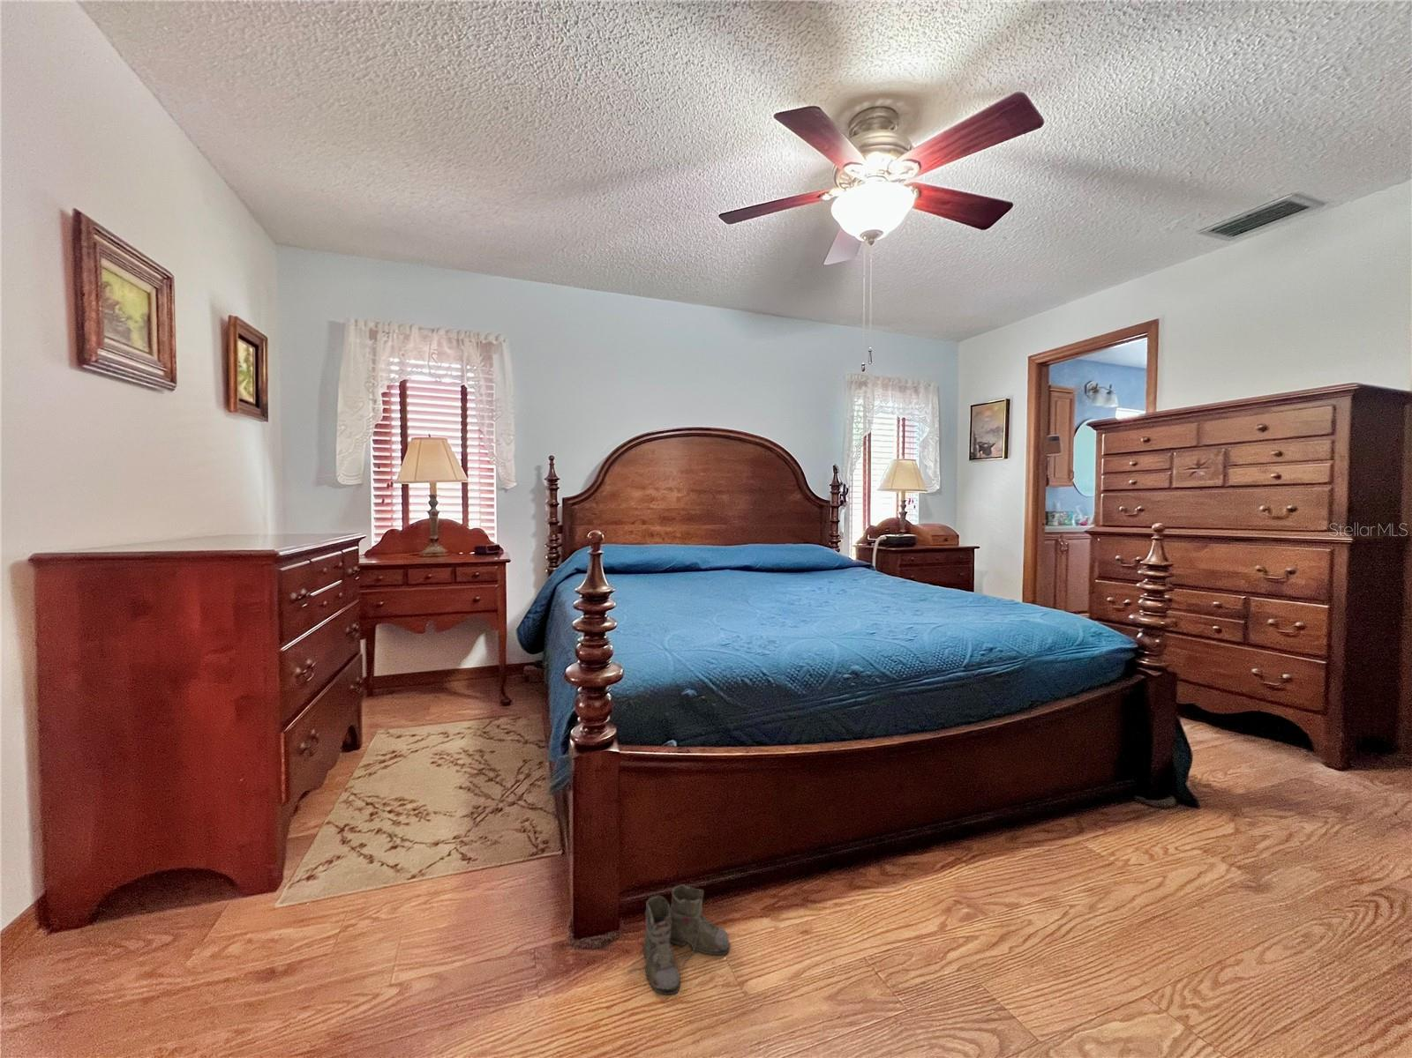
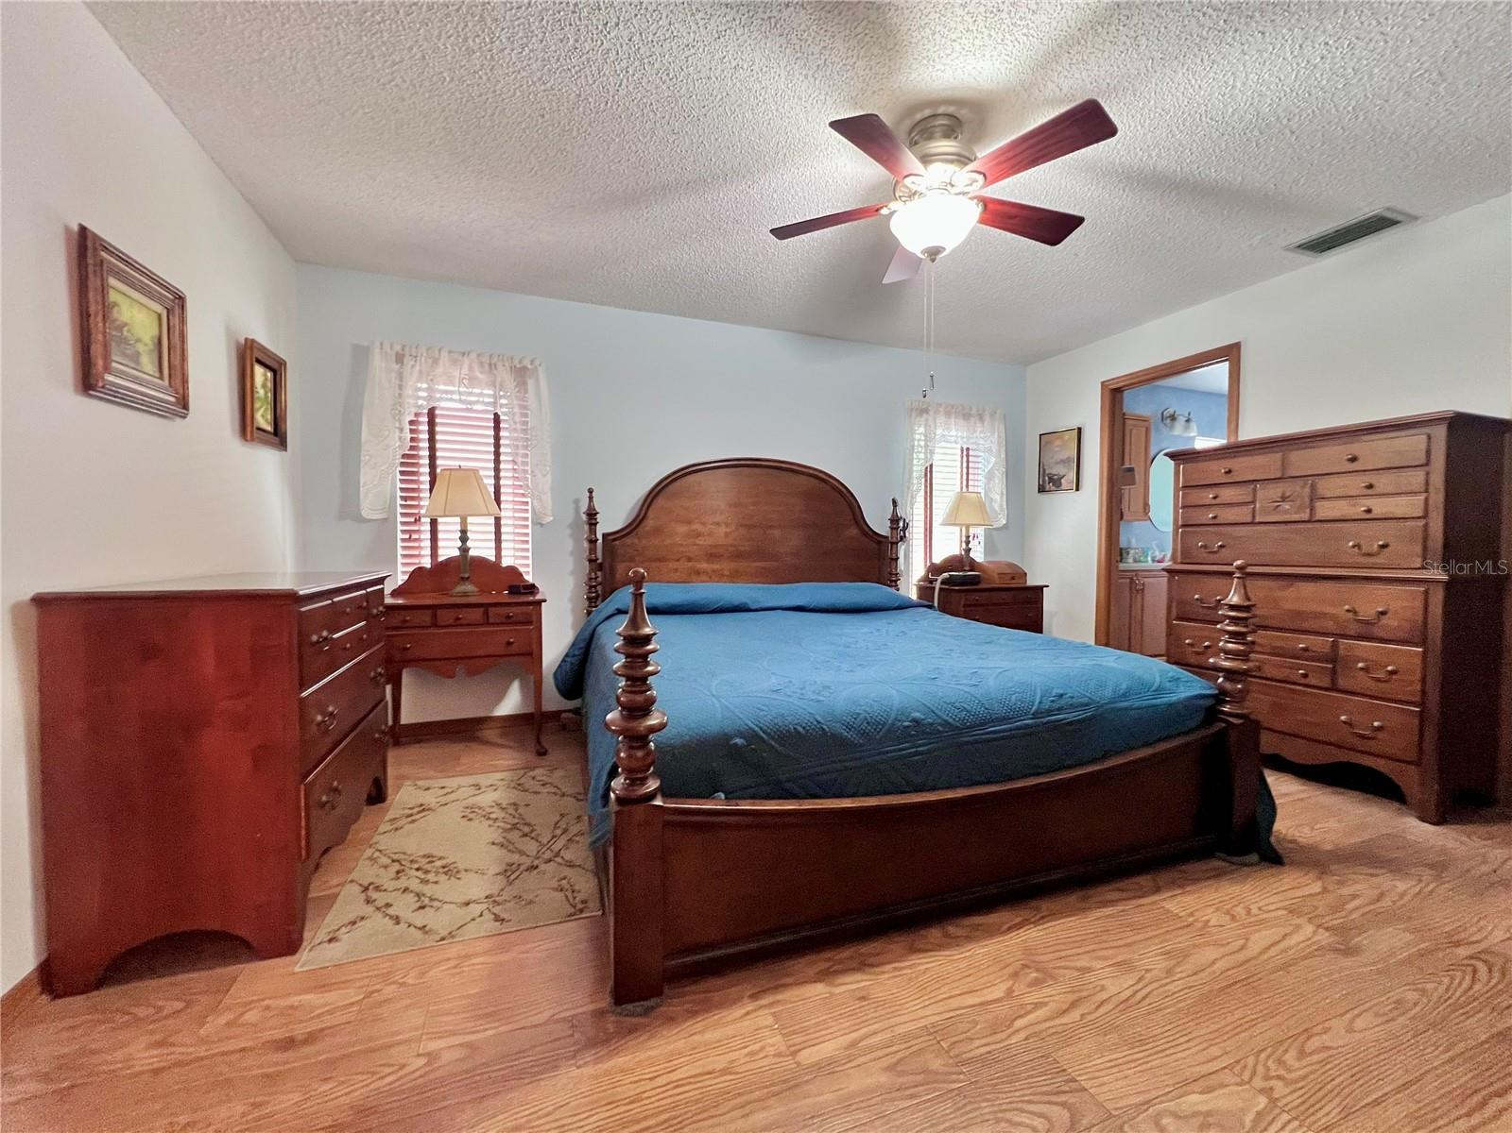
- boots (678, 931)
